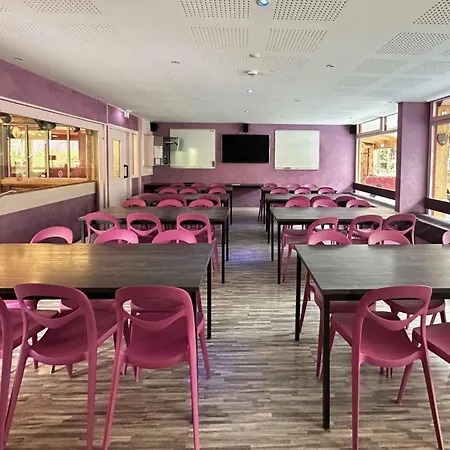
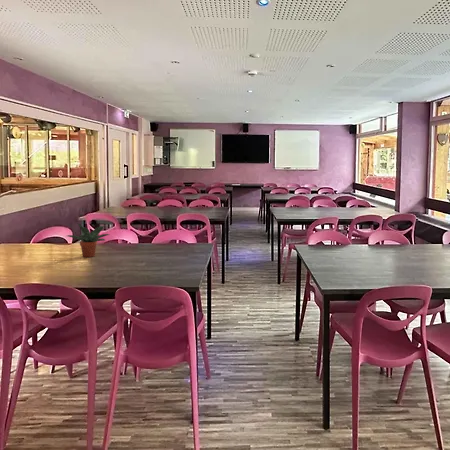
+ potted plant (88, 239)
